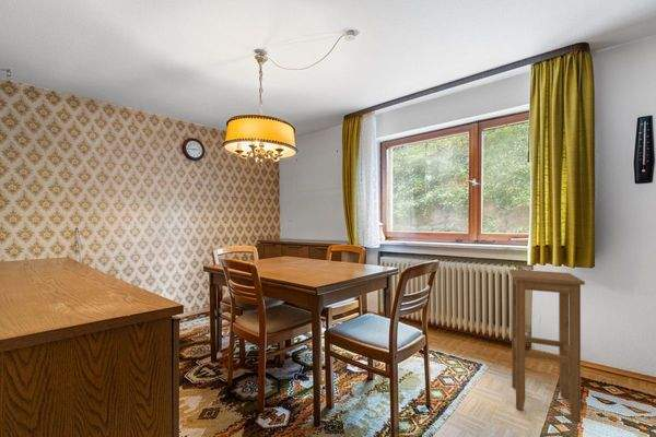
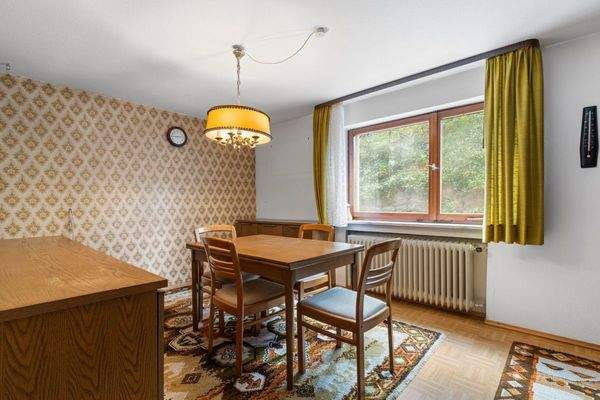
- stool (542, 339)
